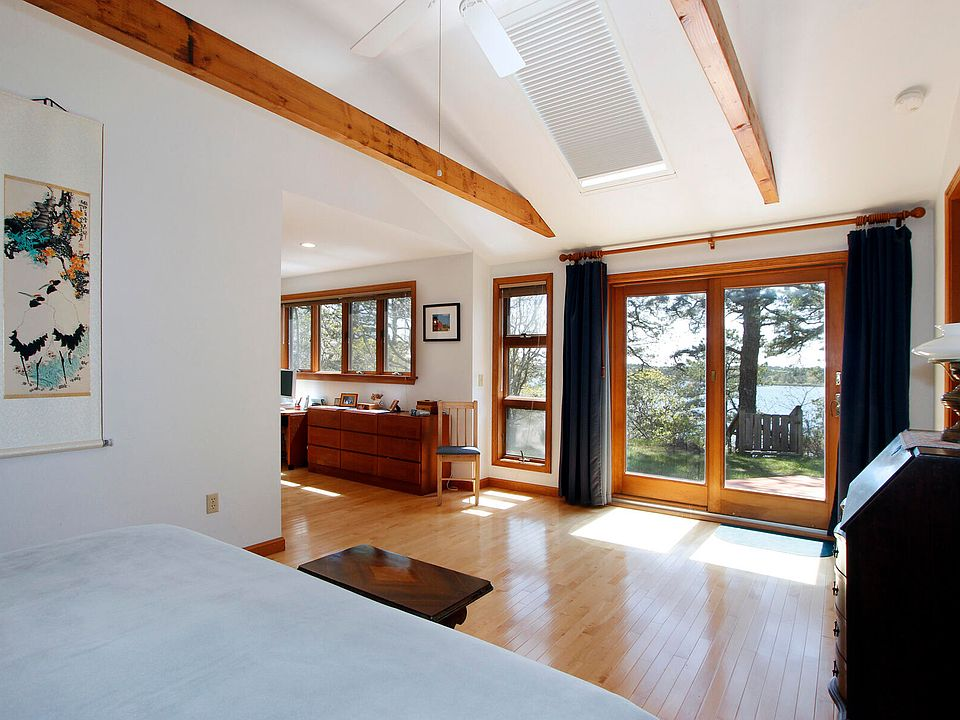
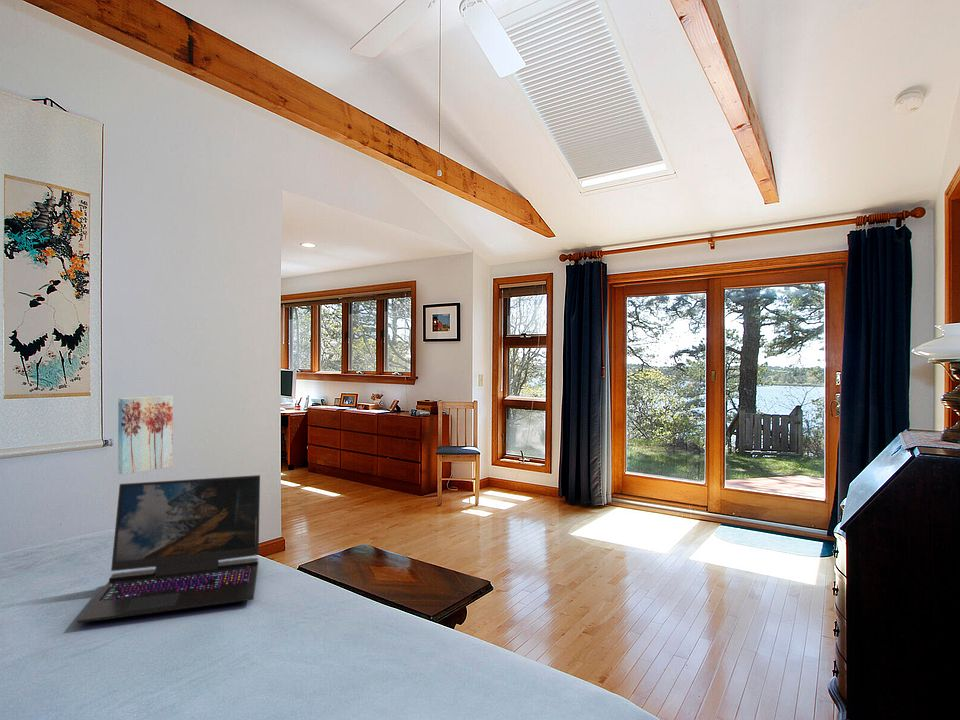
+ laptop (182, 539)
+ wall art (146, 433)
